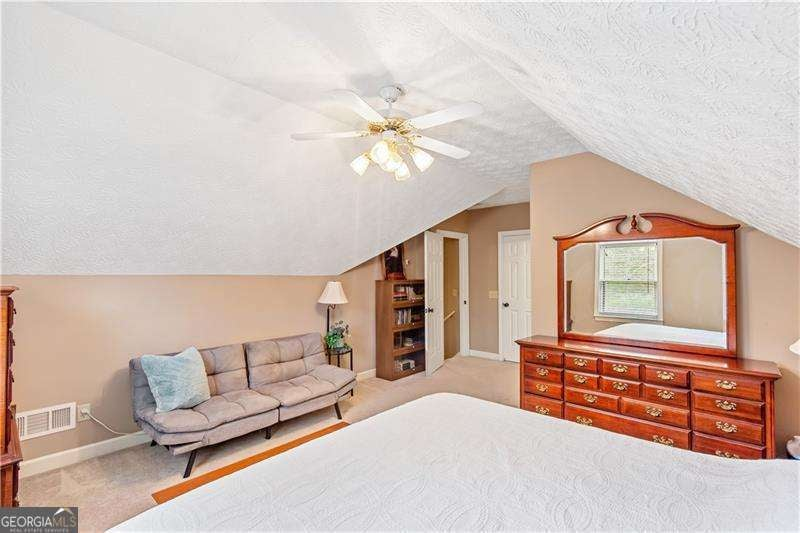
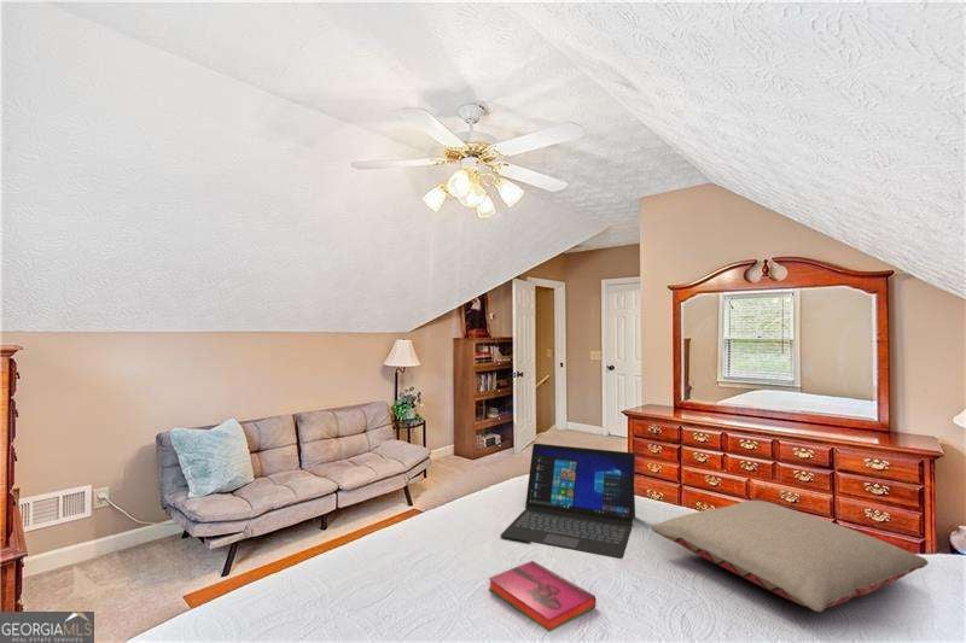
+ laptop (571, 492)
+ hardback book (540, 591)
+ pillow (778, 543)
